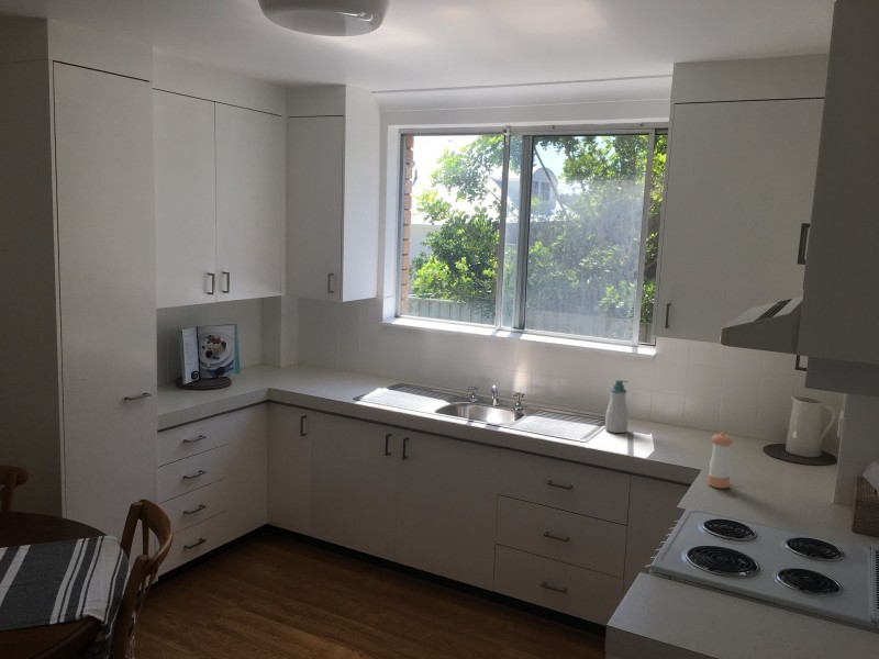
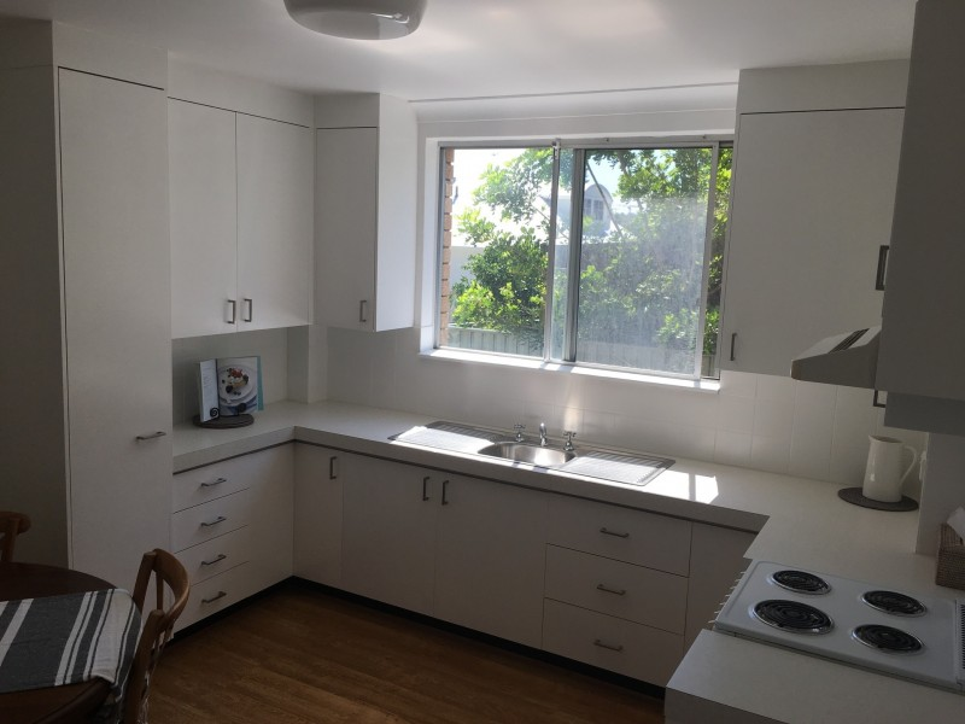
- soap bottle (617, 405)
- pepper shaker (720, 458)
